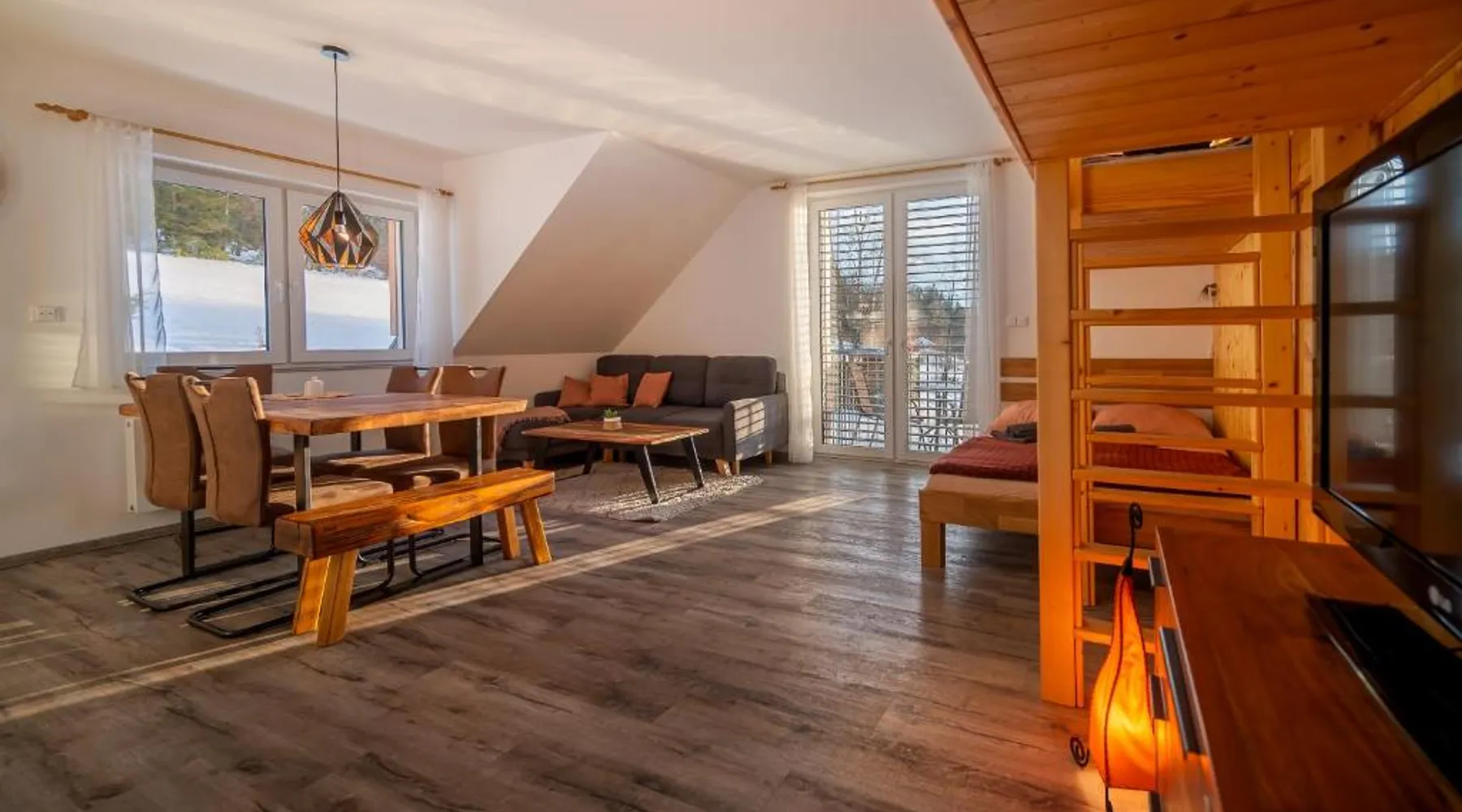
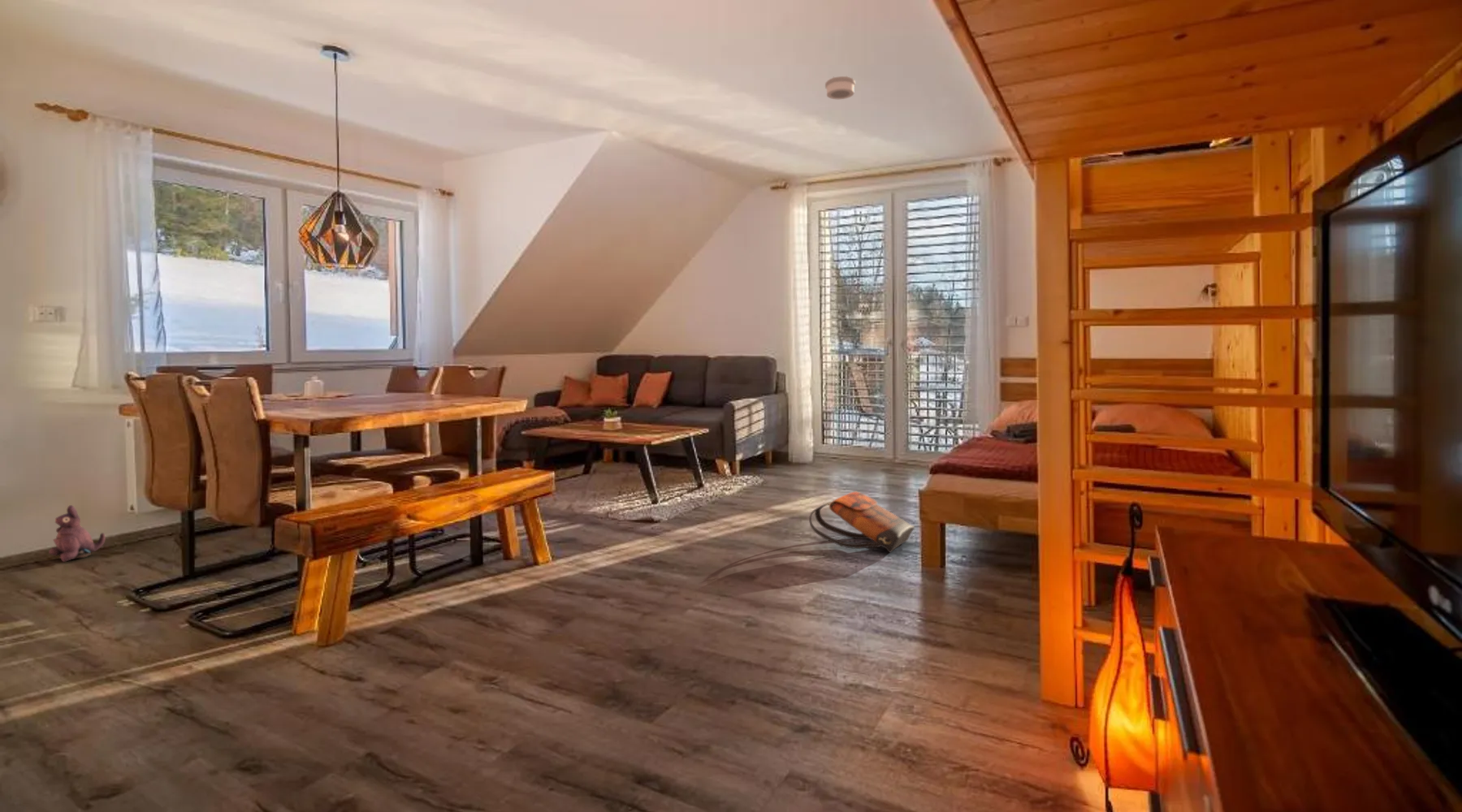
+ plush toy (79, 530)
+ backpack (859, 519)
+ smoke detector (840, 86)
